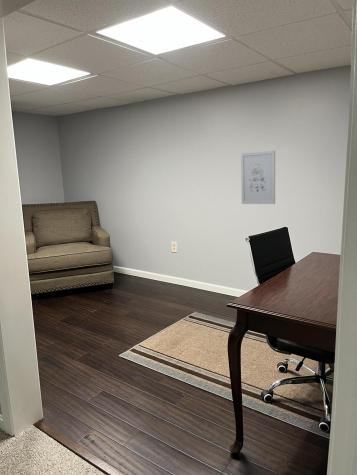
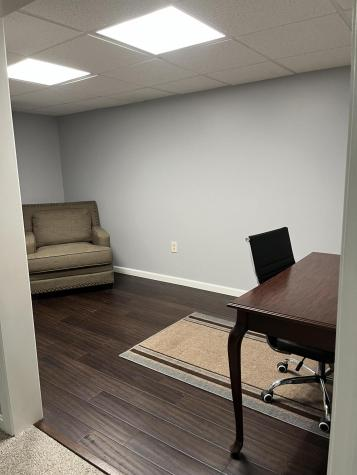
- wall art (257, 178)
